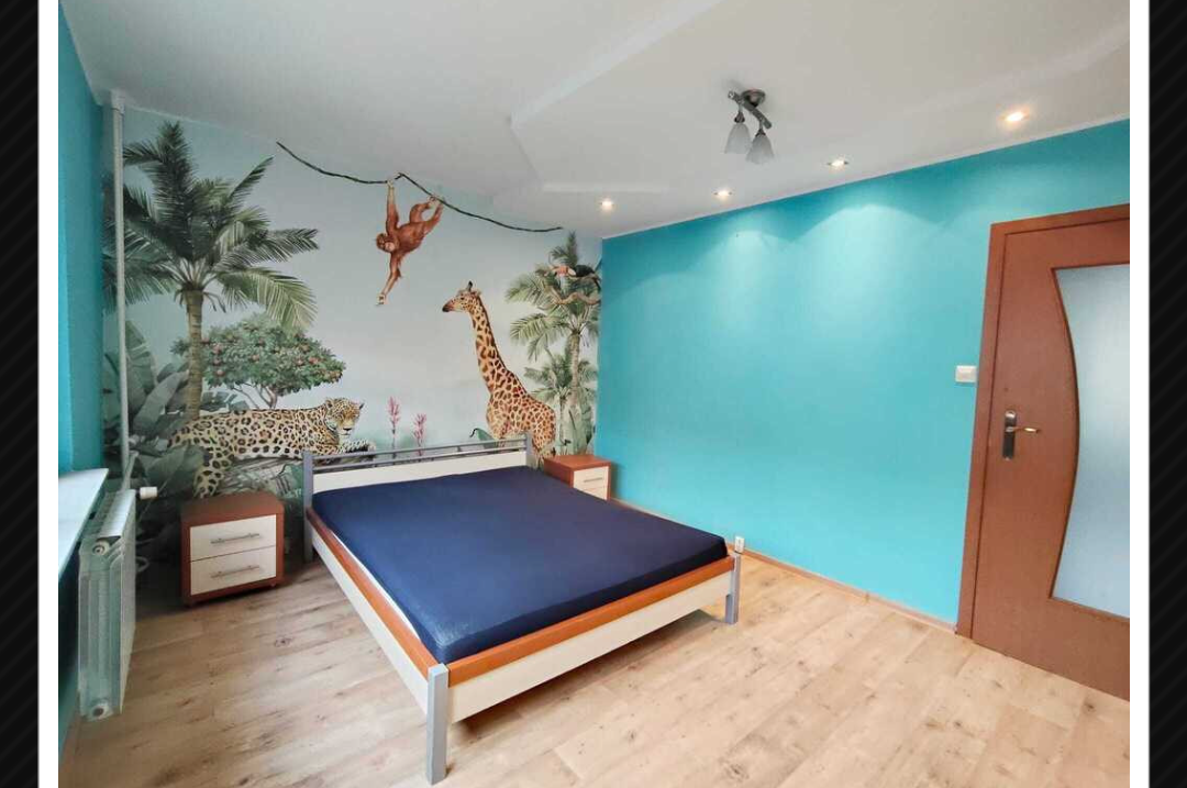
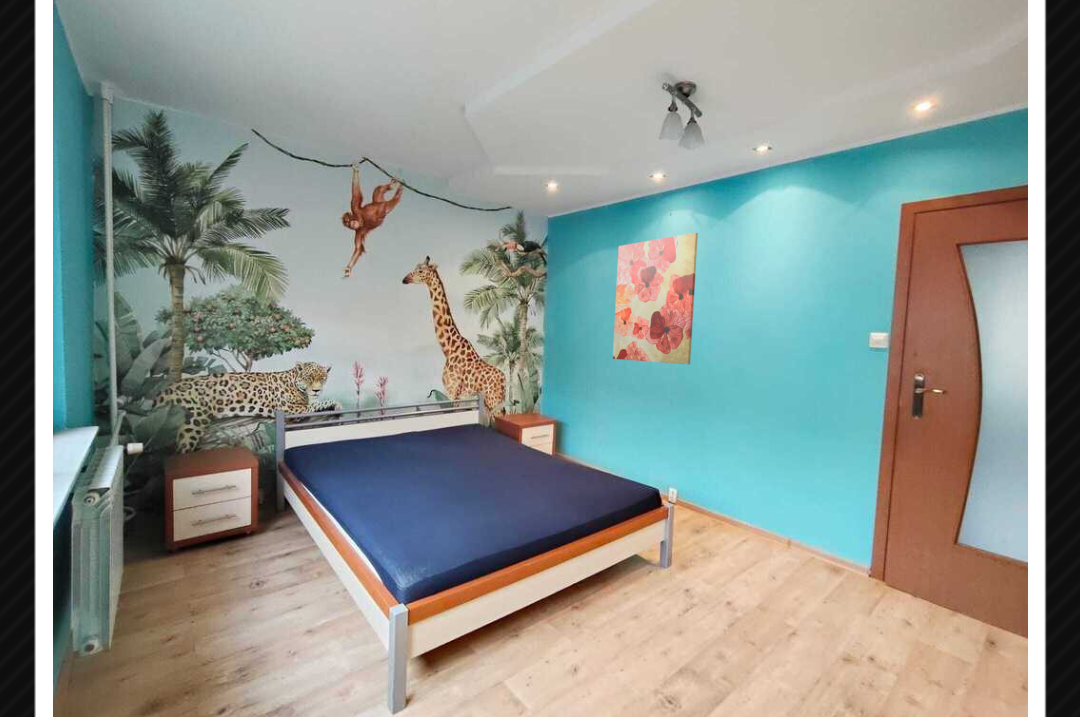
+ wall art (651, 301)
